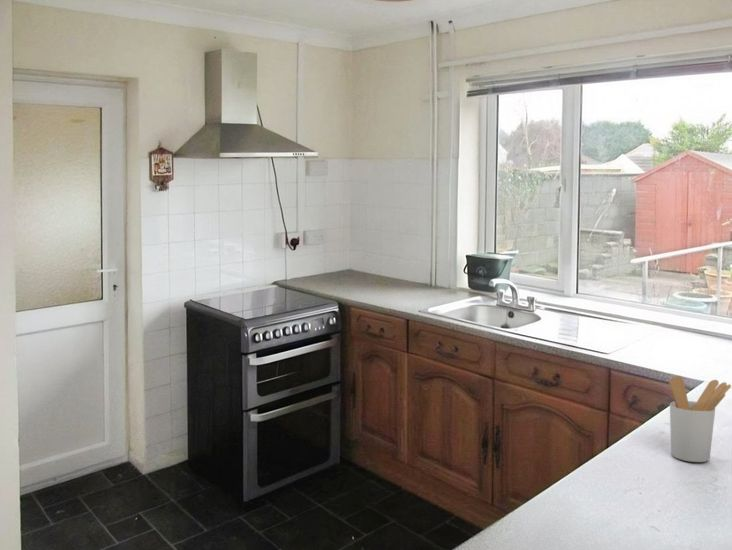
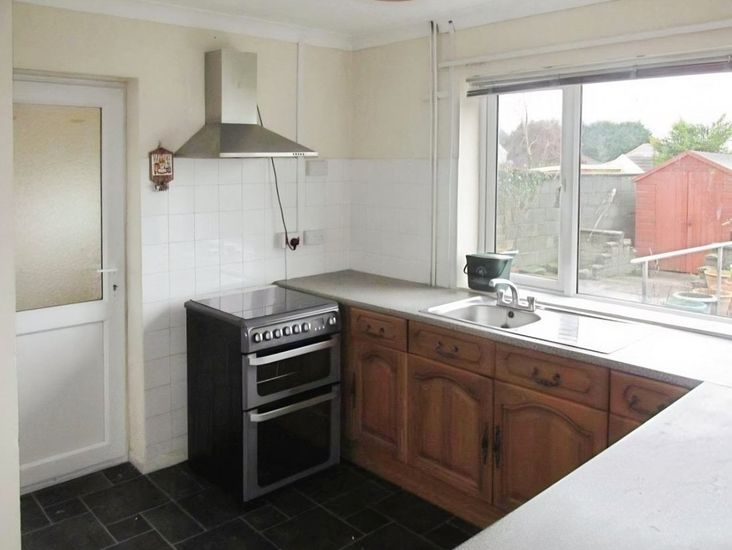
- utensil holder (700, 417)
